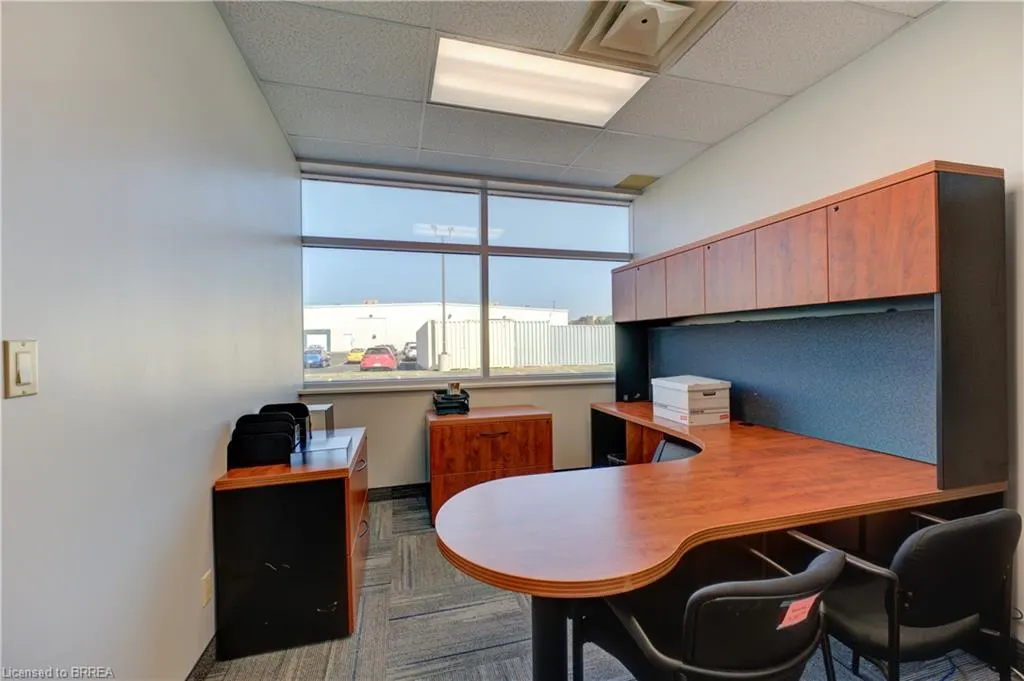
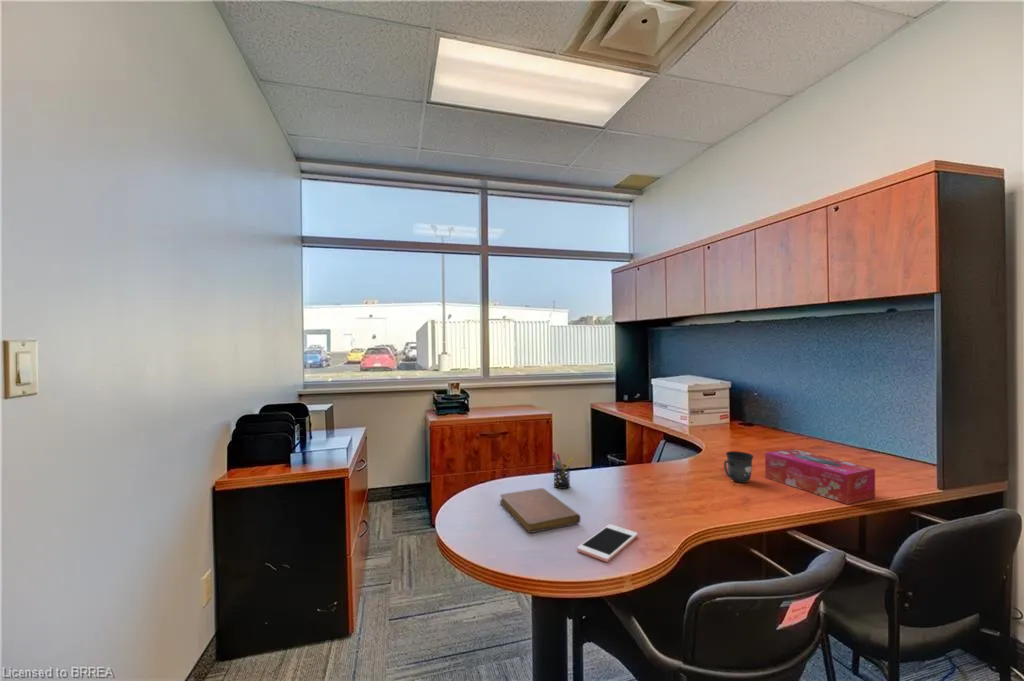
+ cell phone (608, 541)
+ notebook (537, 507)
+ pen holder (560, 469)
+ mug (736, 467)
+ tissue box (816, 473)
